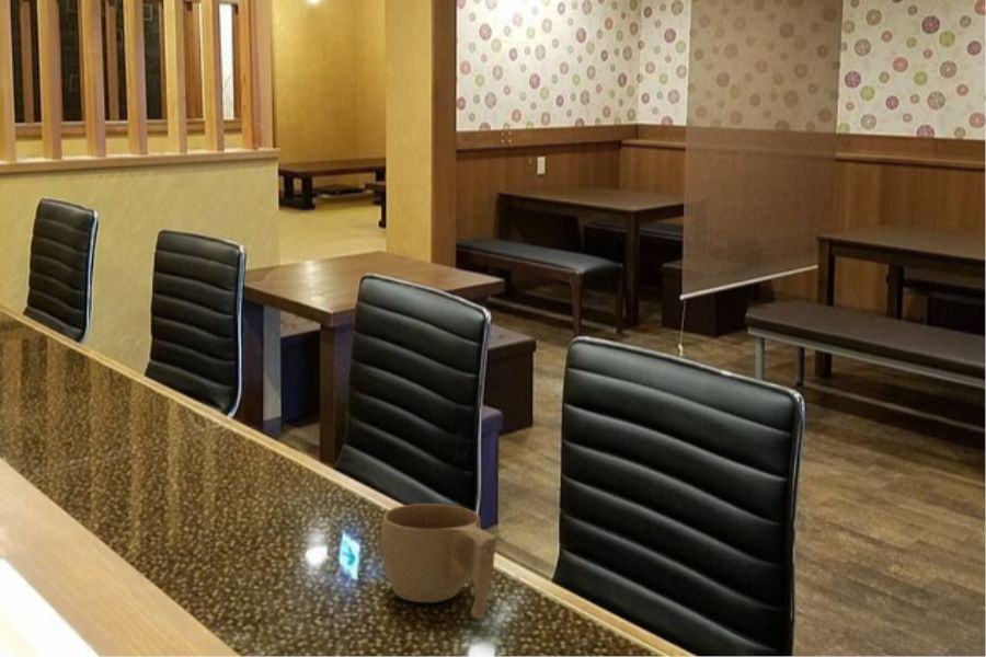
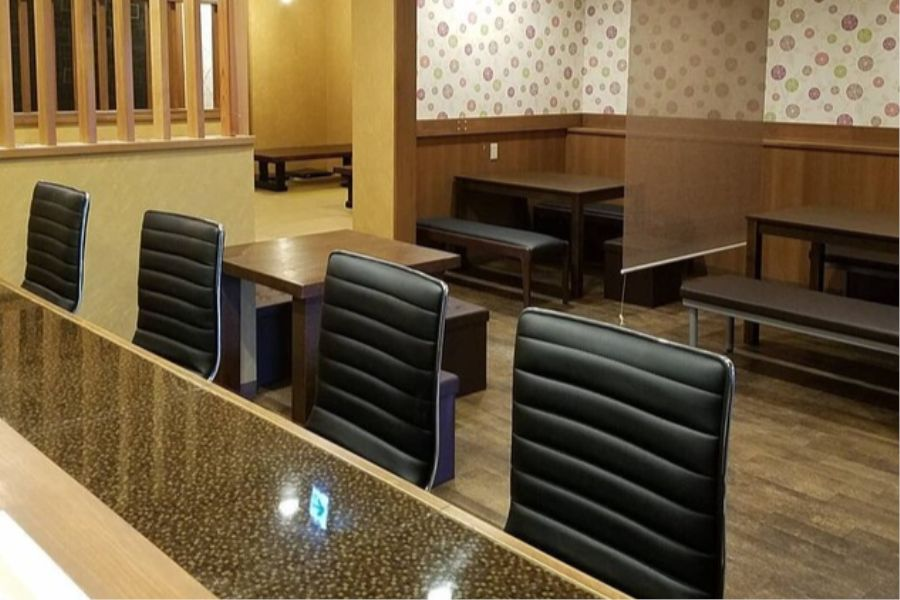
- cup (442, 561)
